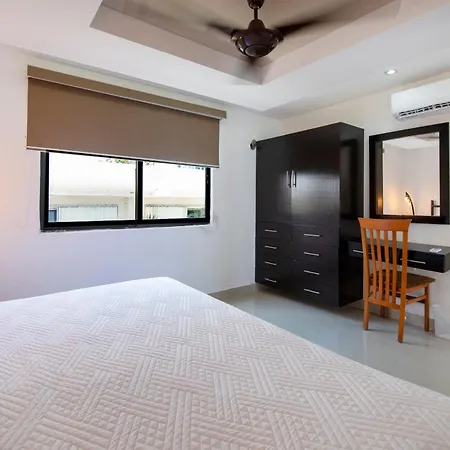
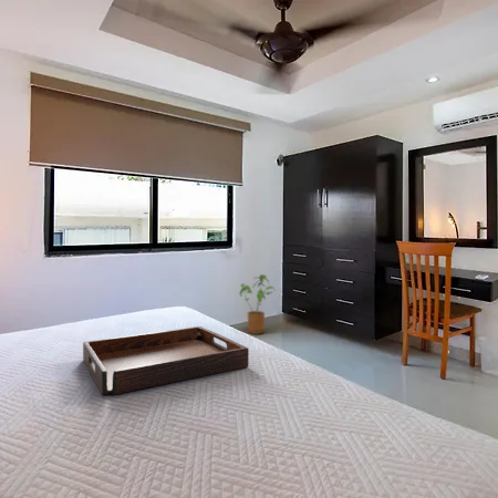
+ house plant (259, 302)
+ serving tray (163, 353)
